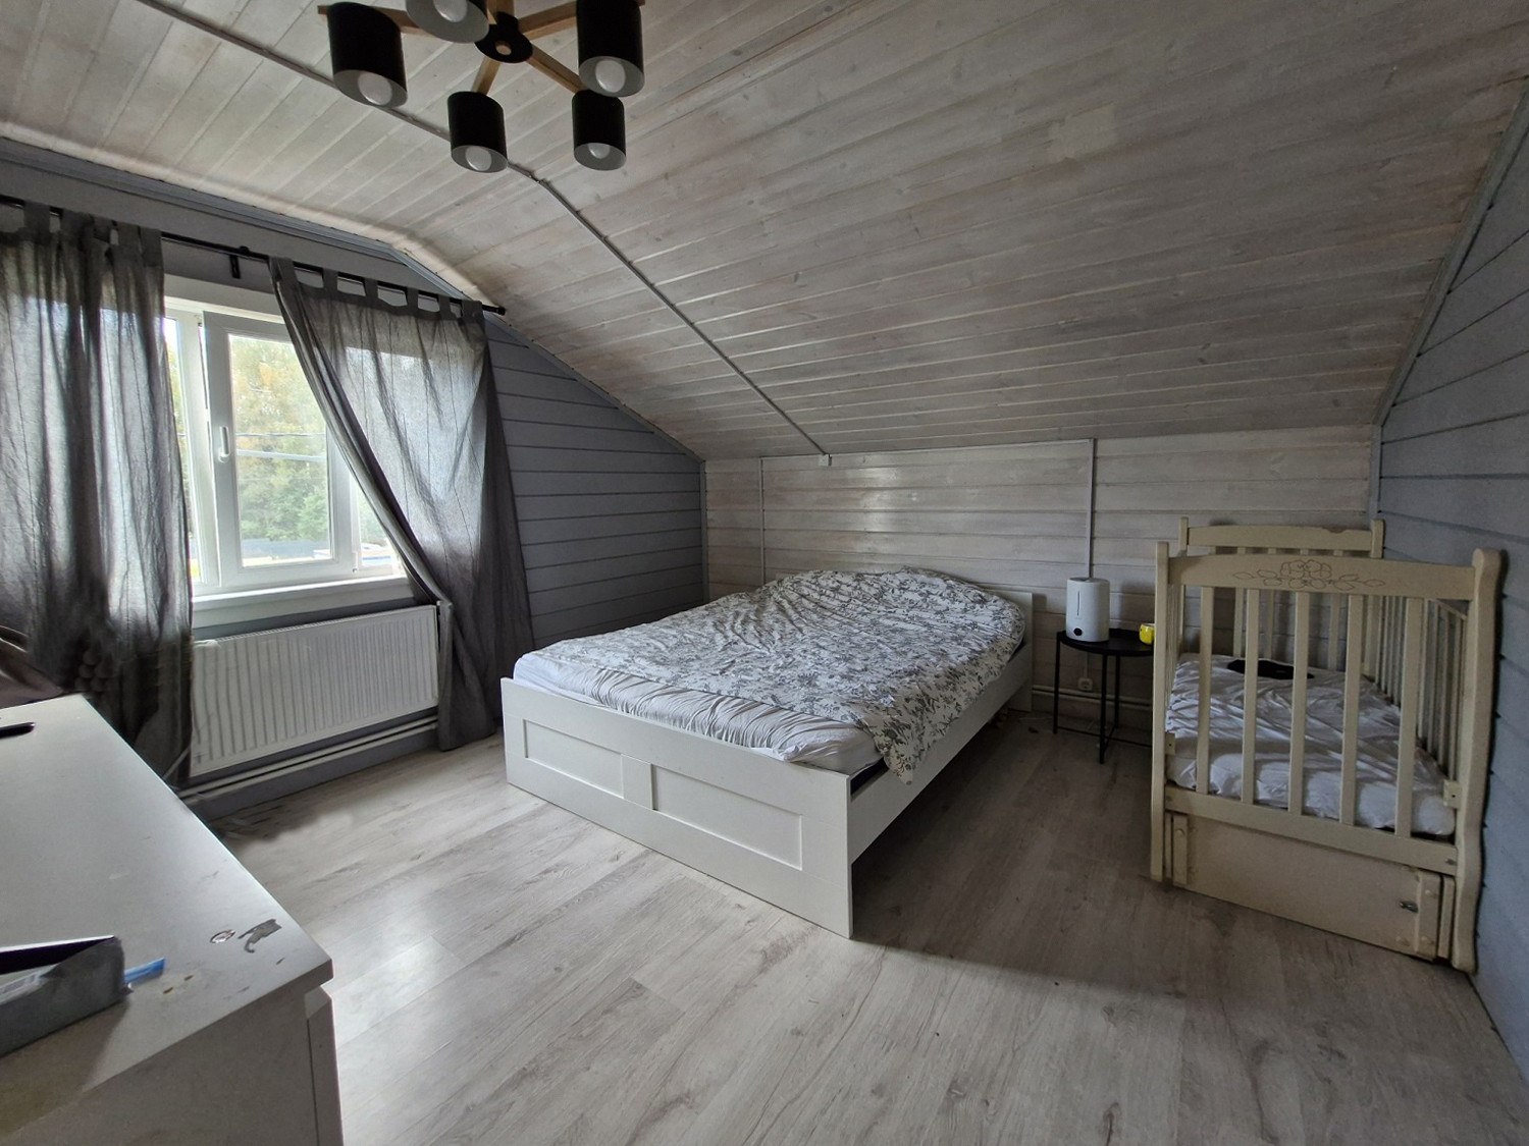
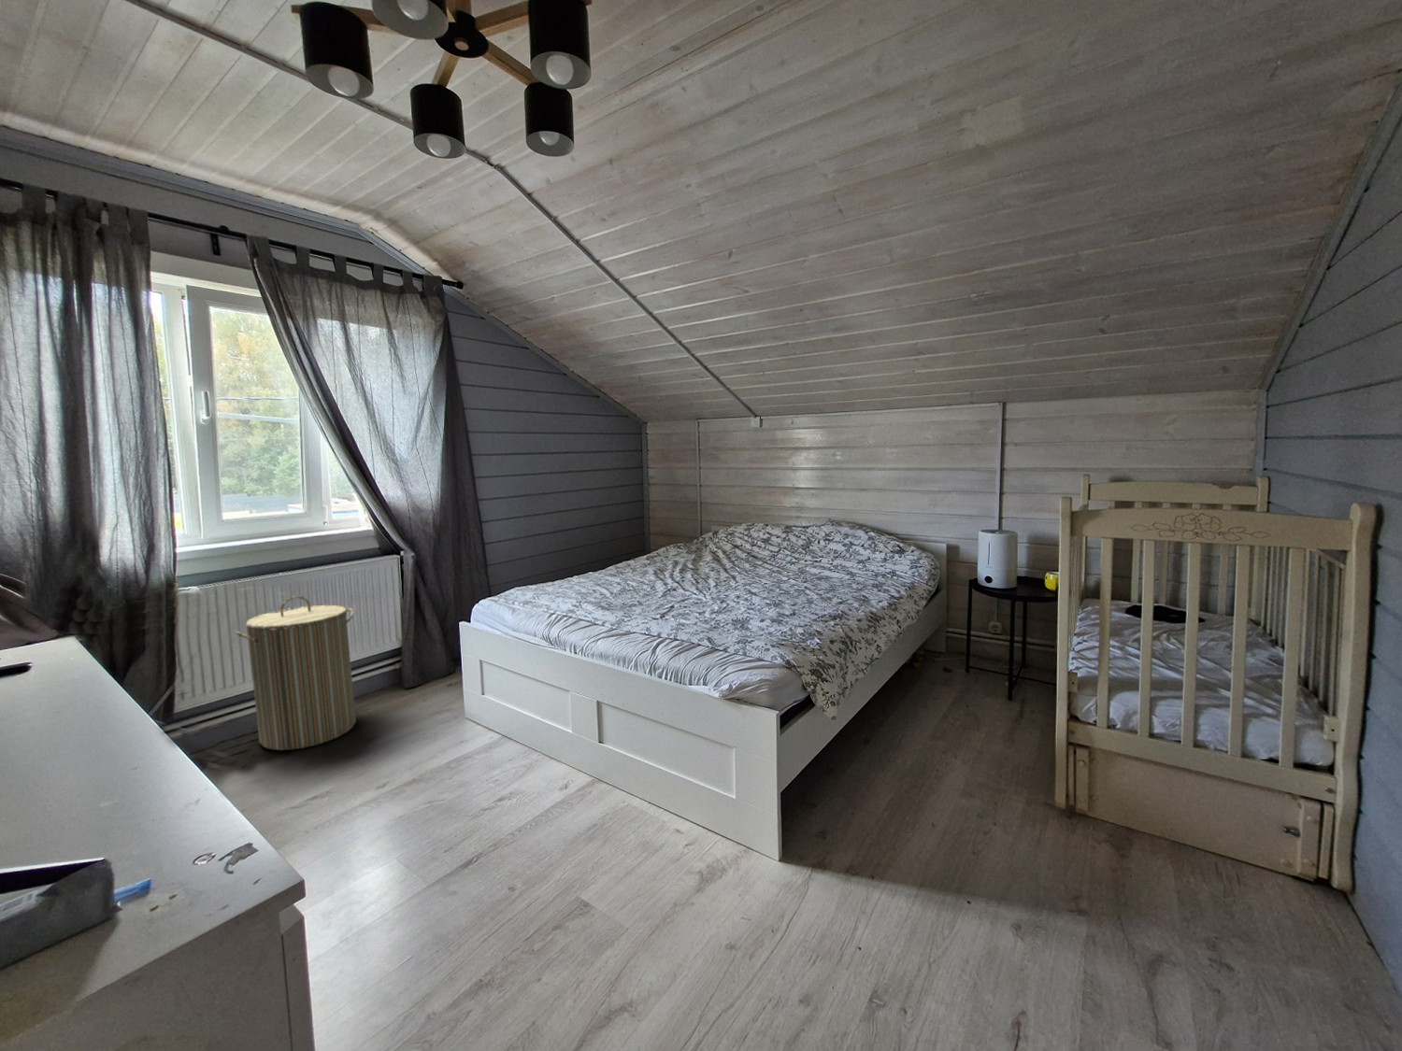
+ laundry hamper (302, 665)
